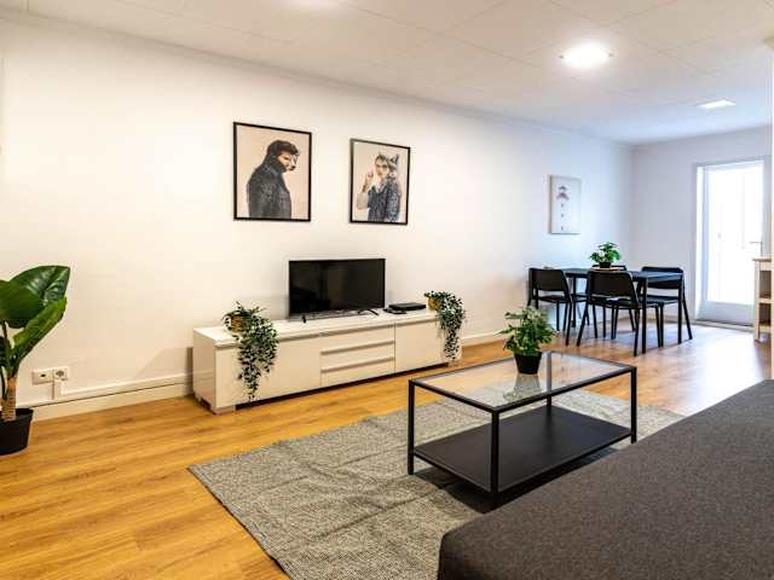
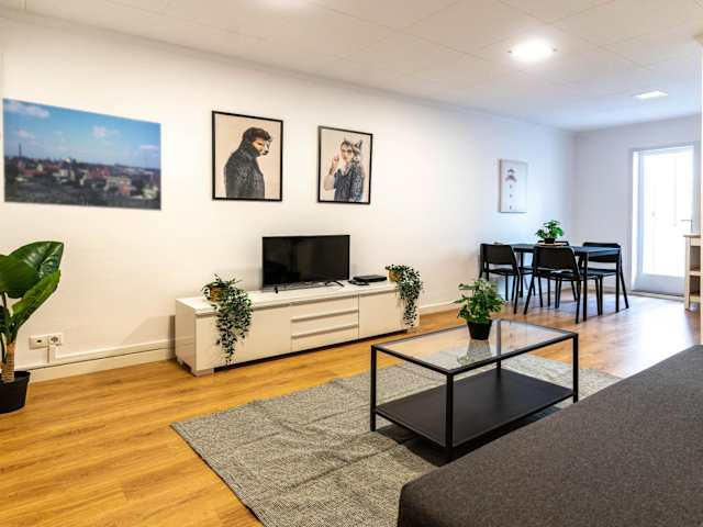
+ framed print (89, 159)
